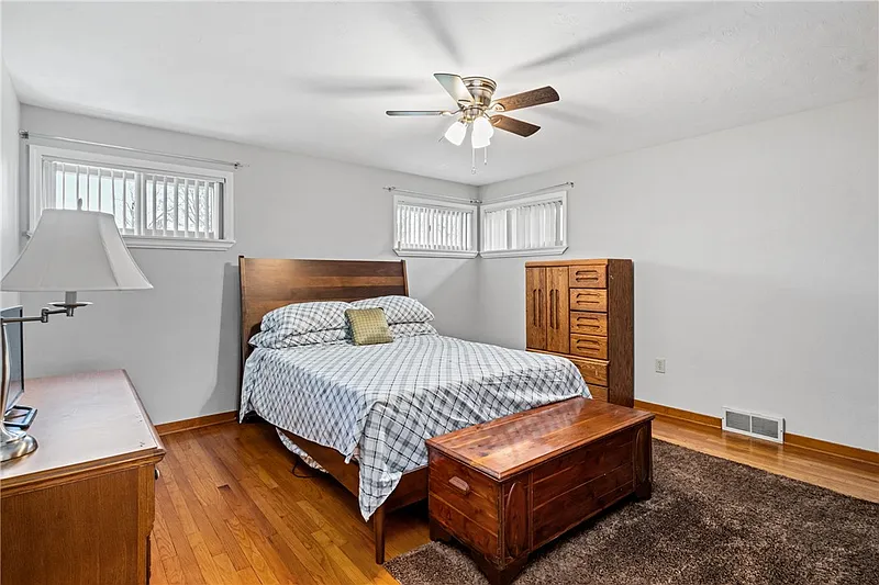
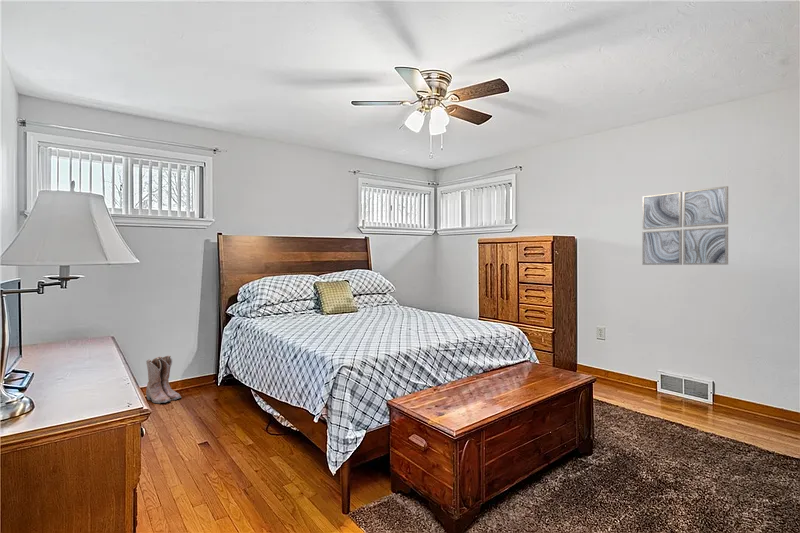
+ boots (163, 377)
+ wall art (683, 229)
